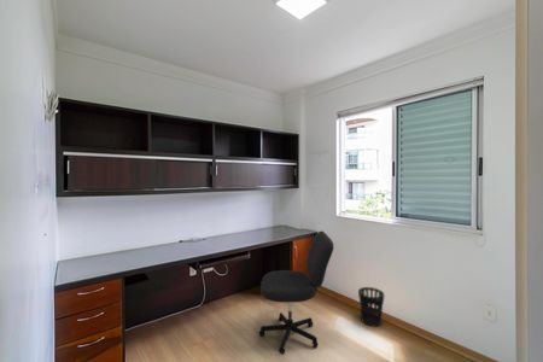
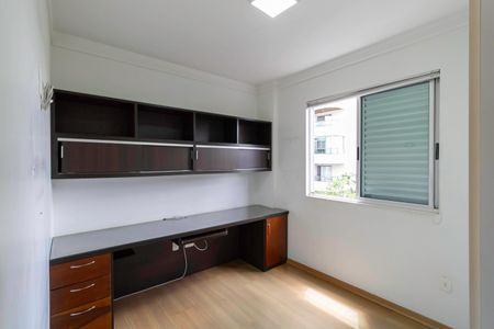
- wastebasket (370, 305)
- office chair (293, 284)
